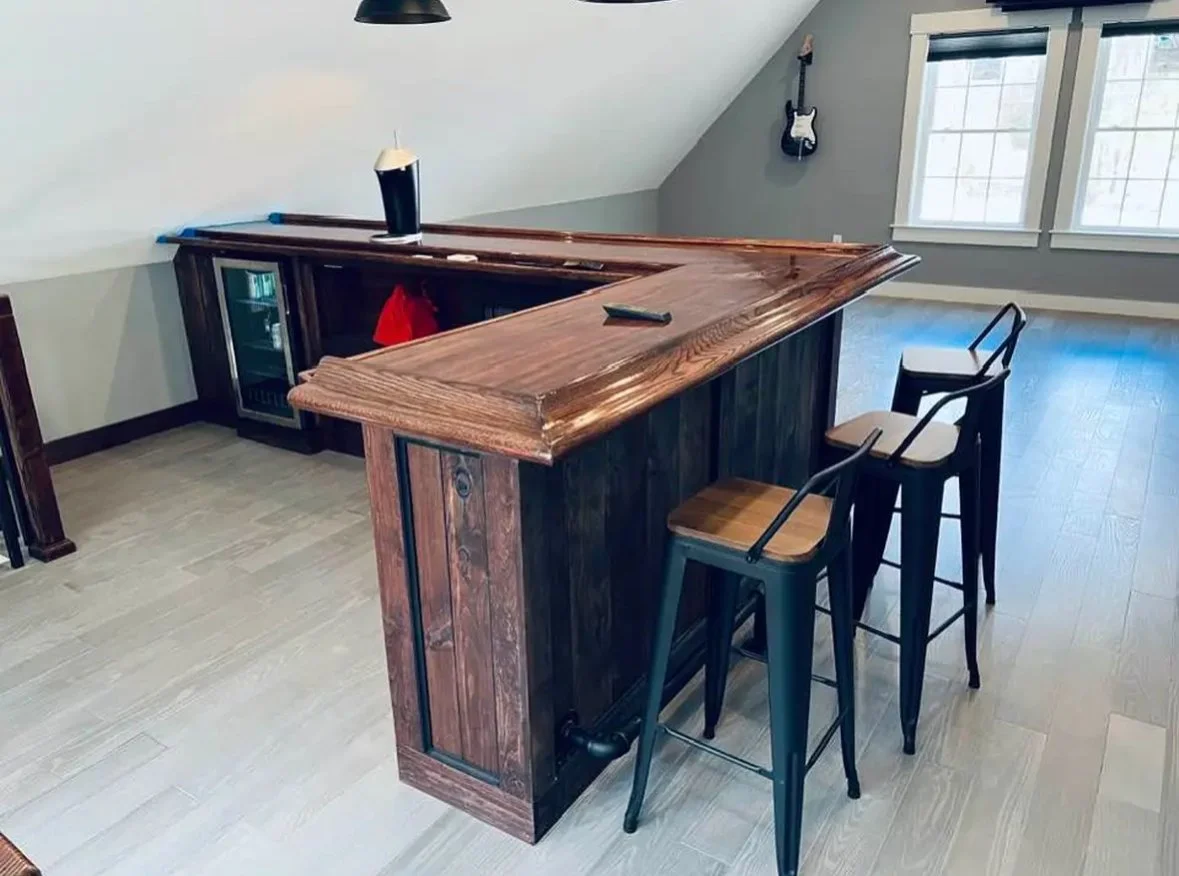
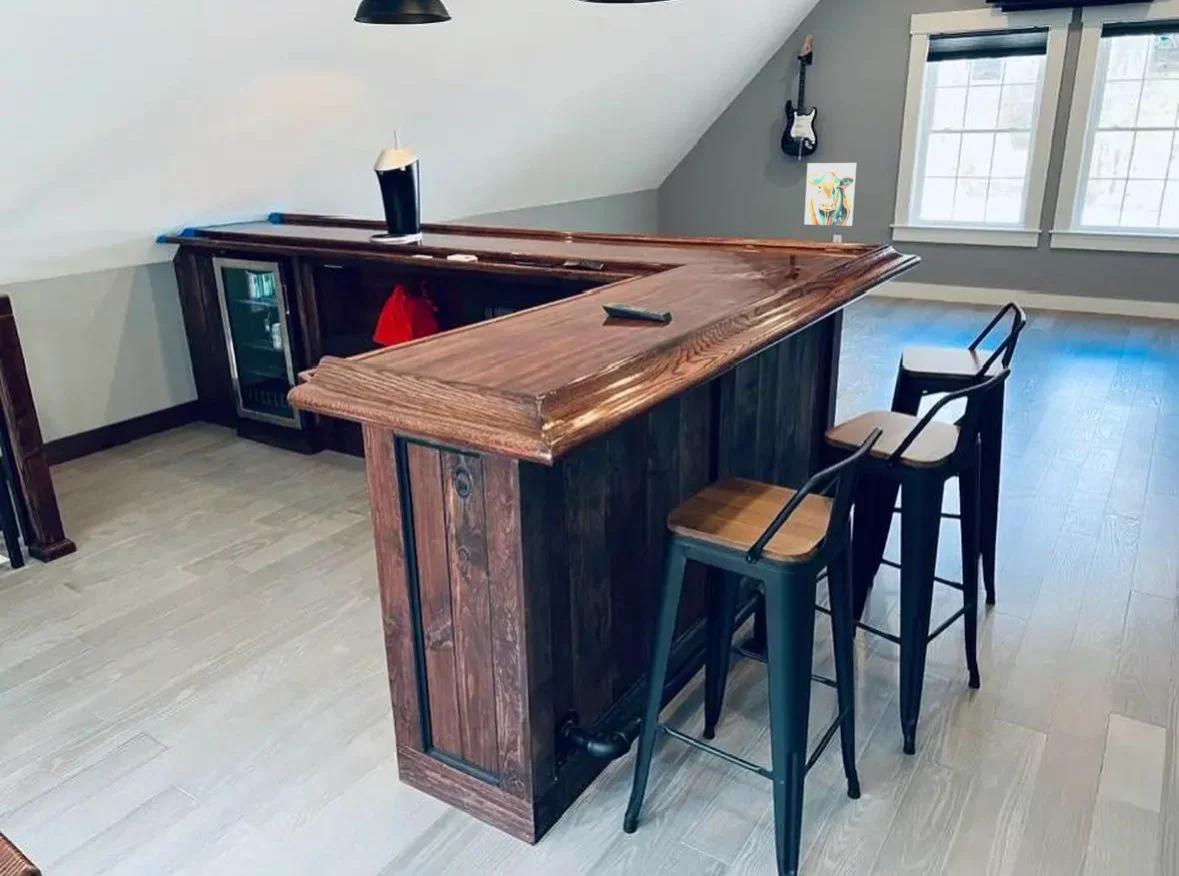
+ wall art (829, 194)
